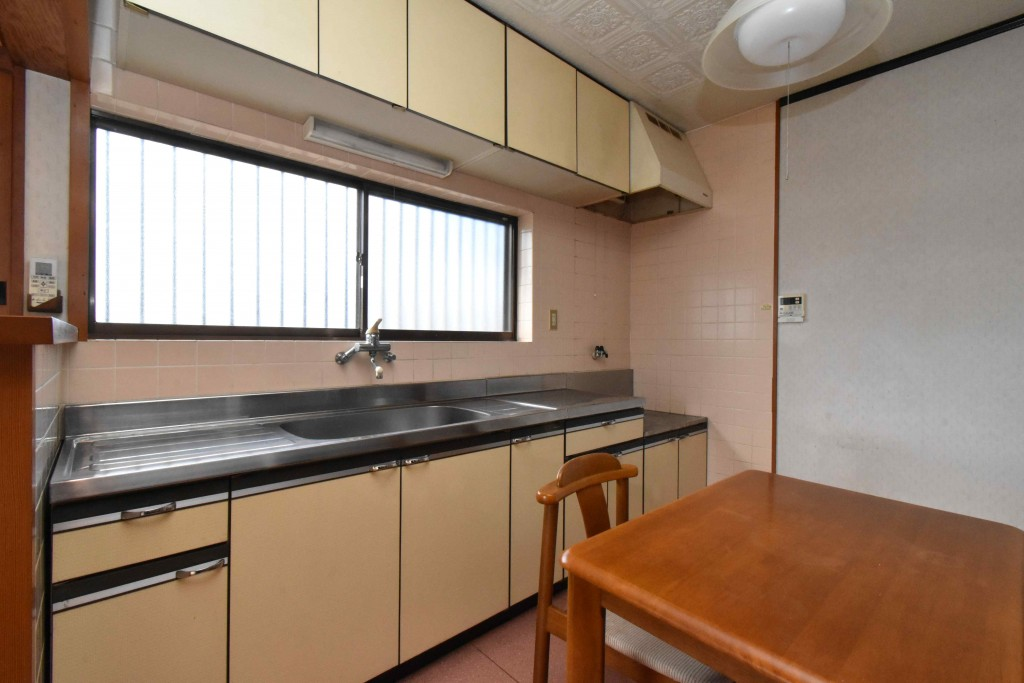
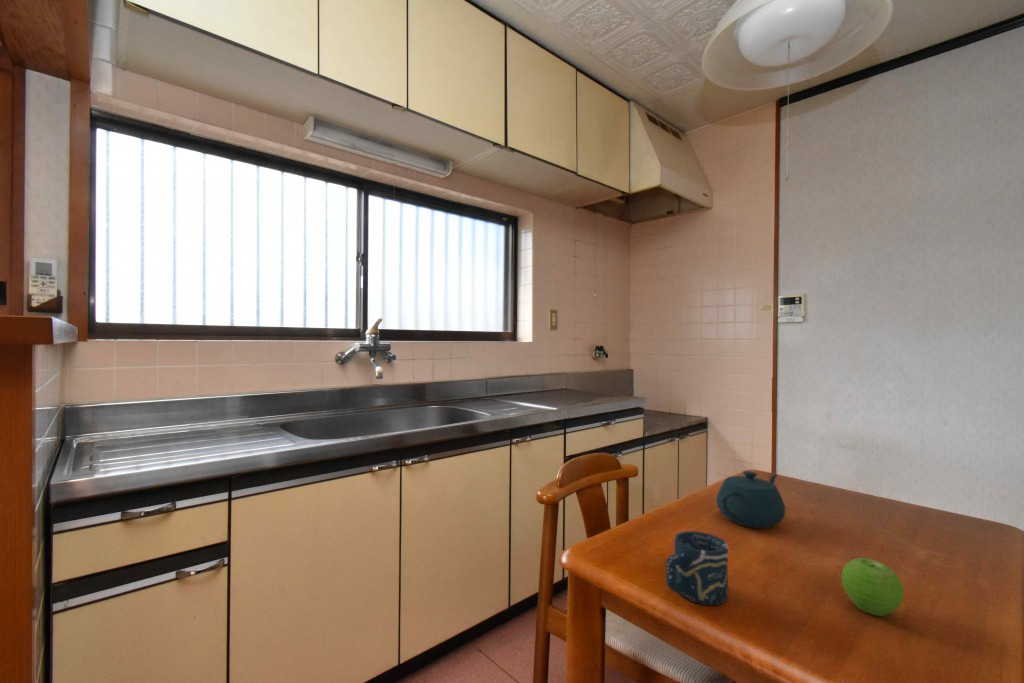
+ fruit (871, 586)
+ teapot (751, 495)
+ cup (694, 567)
